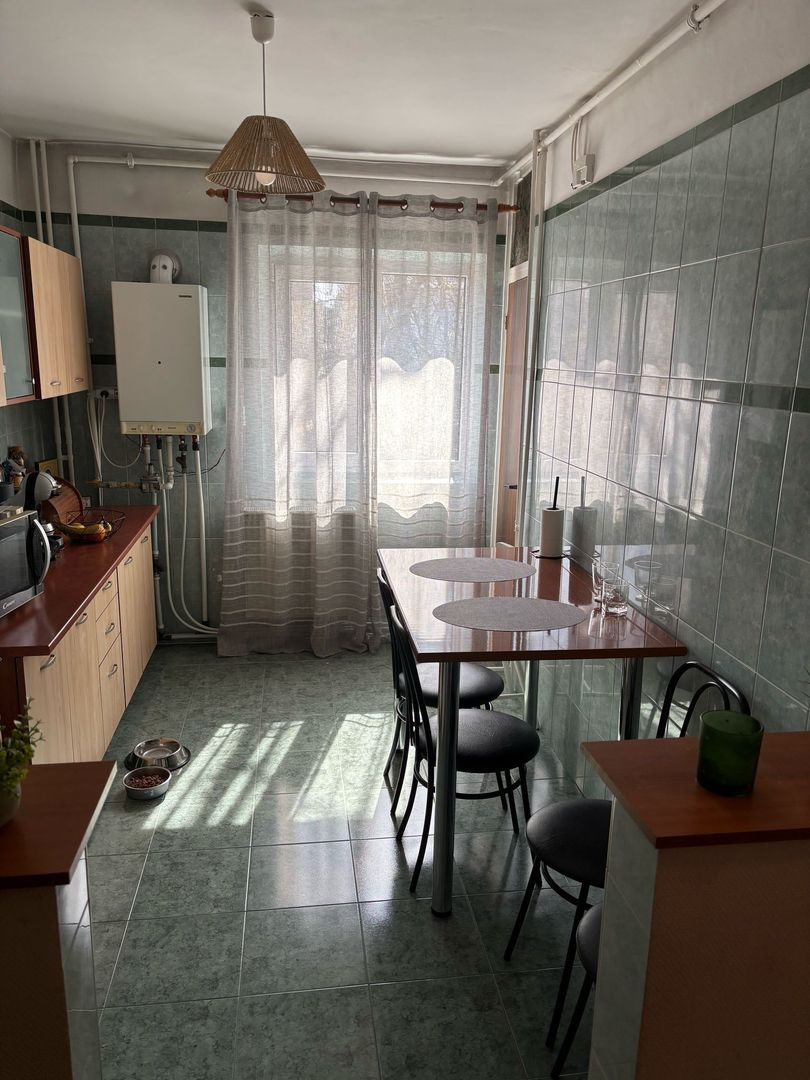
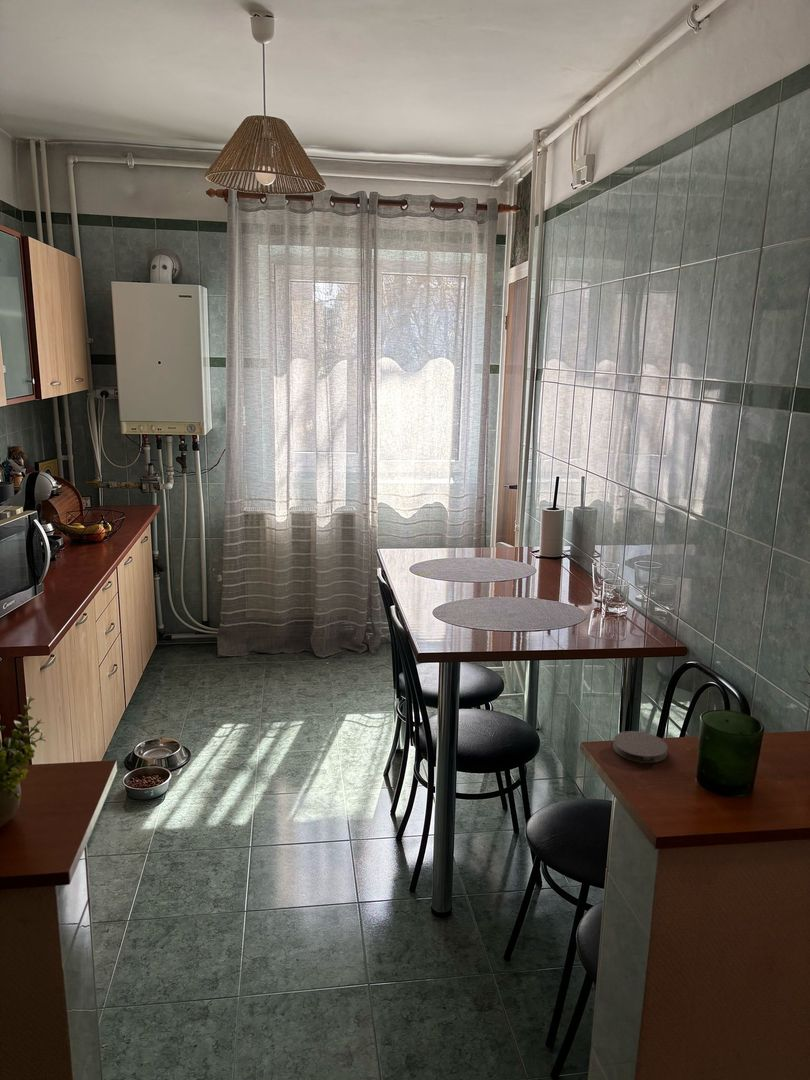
+ coaster (639, 746)
